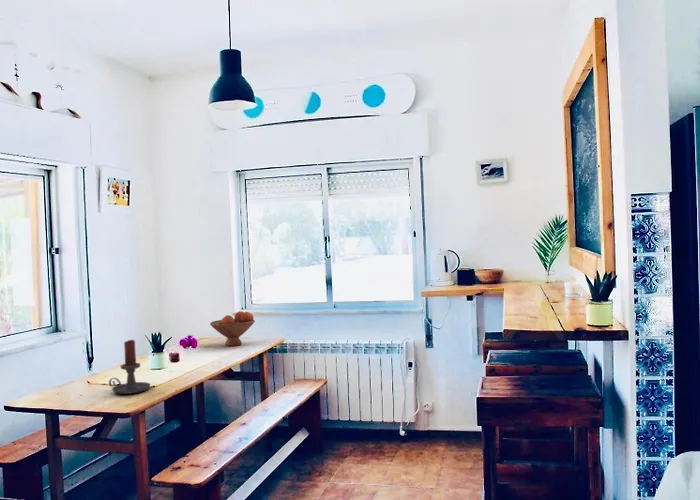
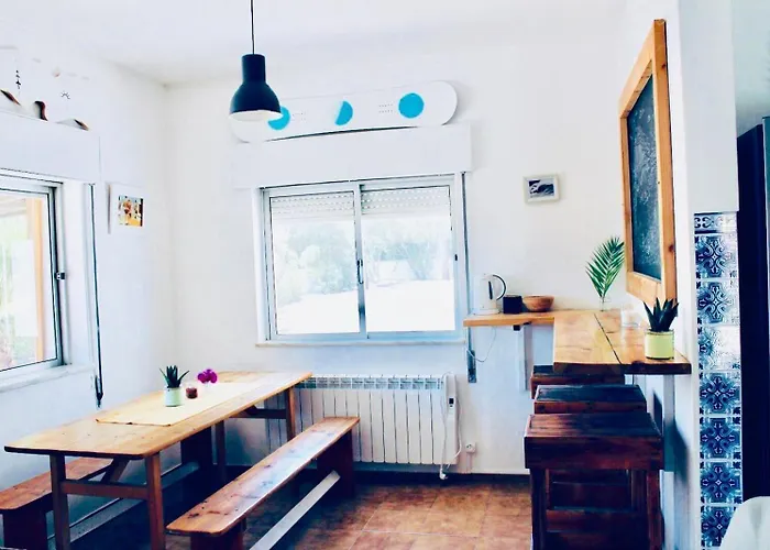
- candle holder (126, 365)
- fruit bowl (232, 328)
